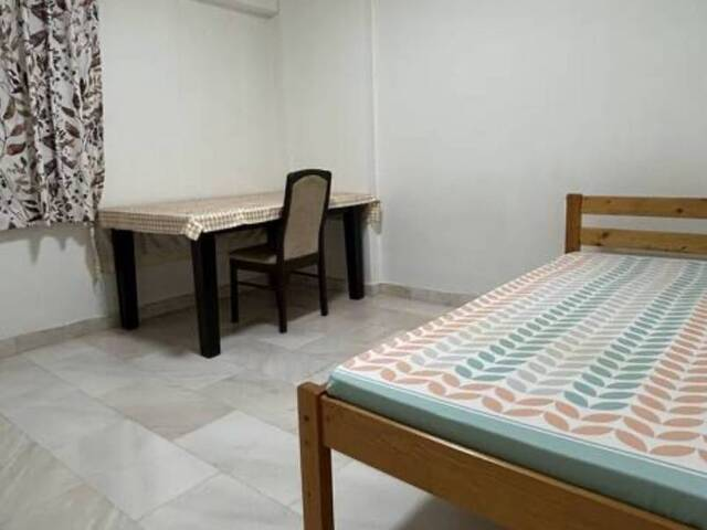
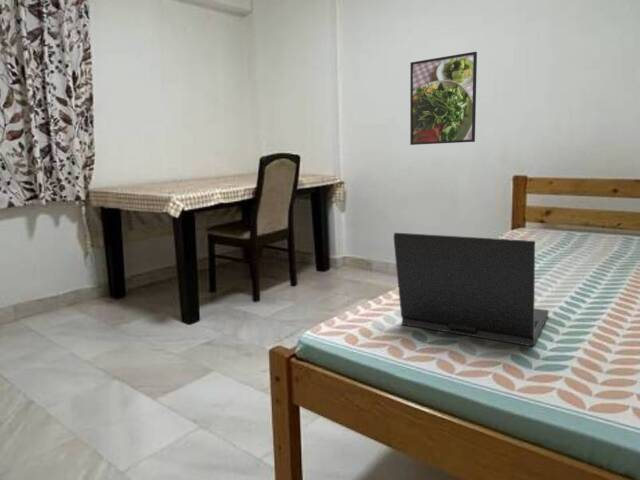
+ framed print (441, 101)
+ laptop (474, 276)
